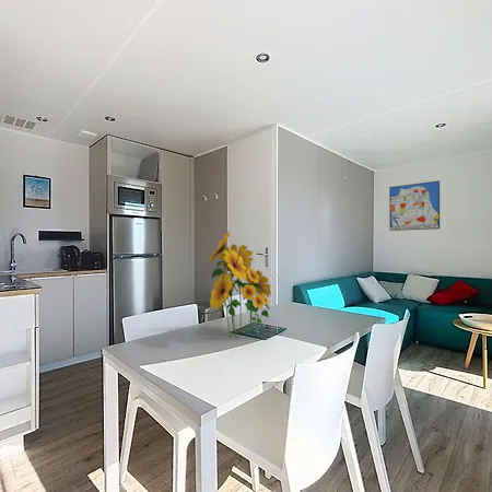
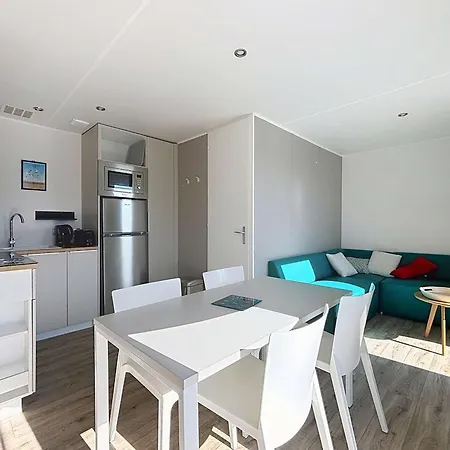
- flower bouquet (237, 282)
- wall art (413, 207)
